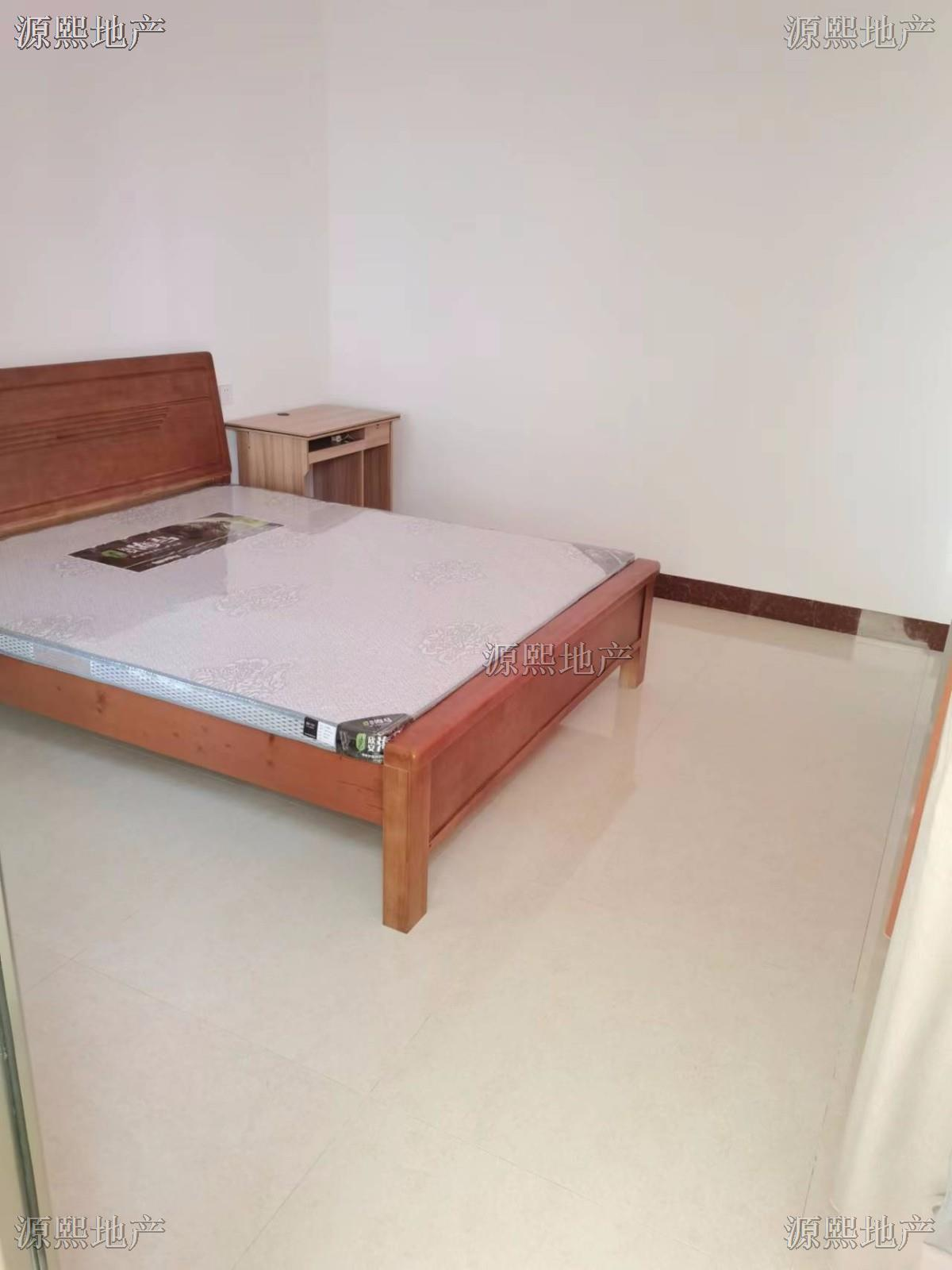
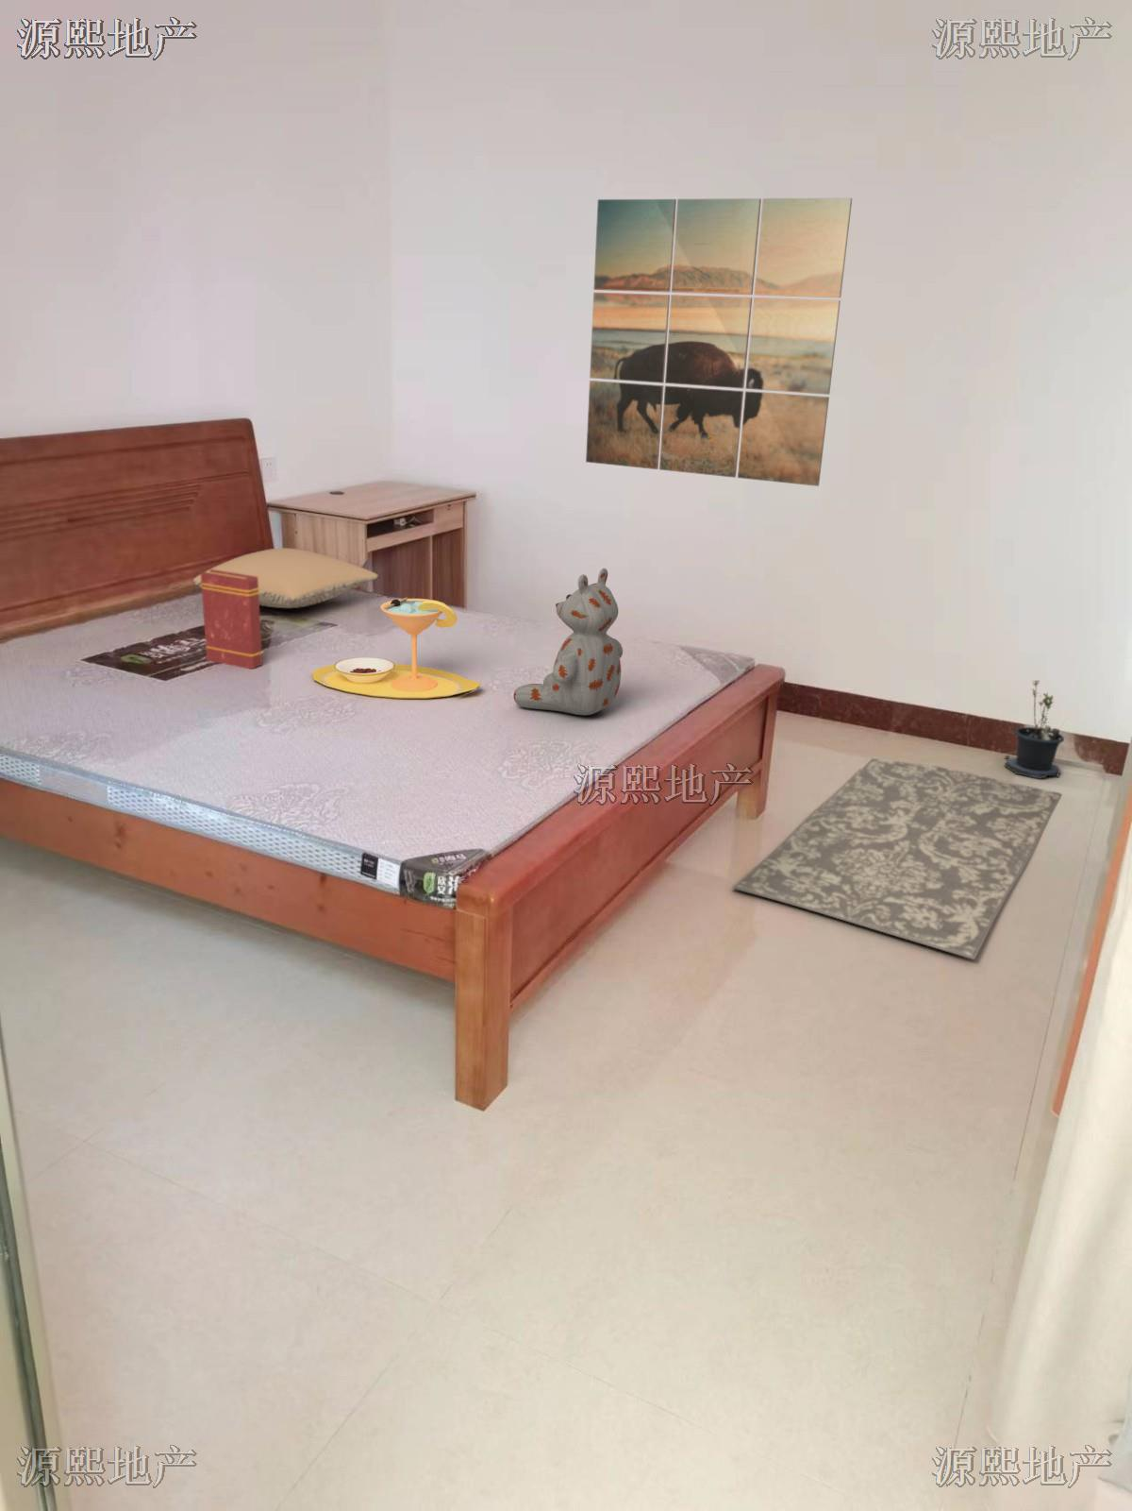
+ potted plant (1040, 726)
+ rug (916, 835)
+ stuffed bear (571, 639)
+ wall art (708, 341)
+ book (232, 620)
+ pillow (288, 578)
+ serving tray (401, 628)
